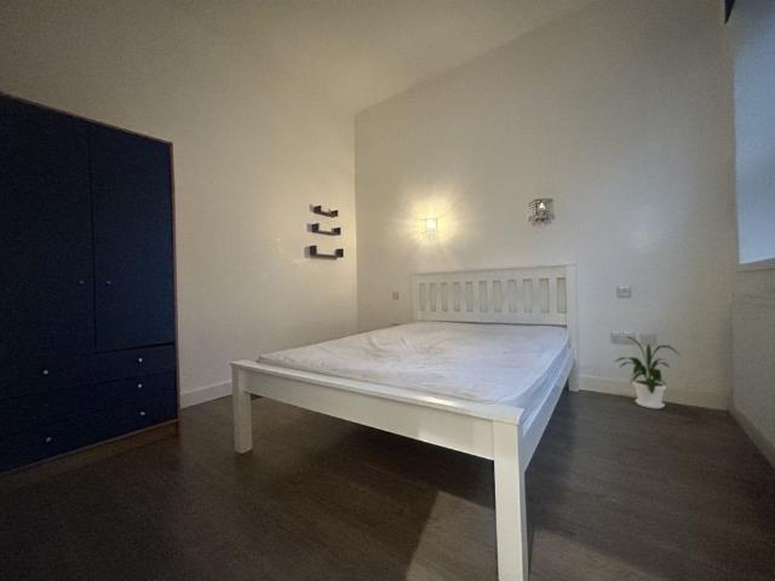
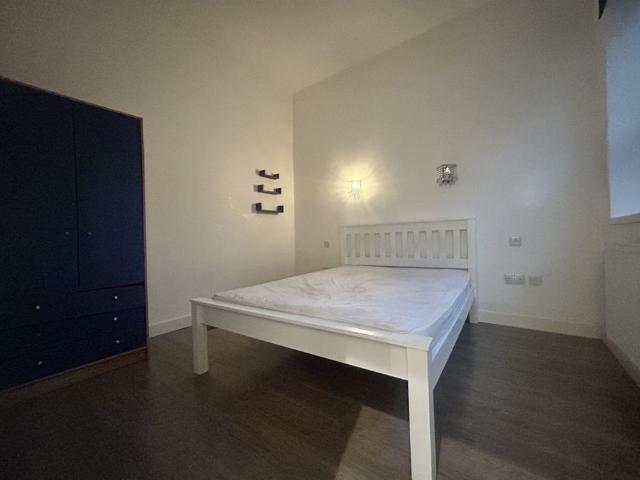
- house plant (645, 370)
